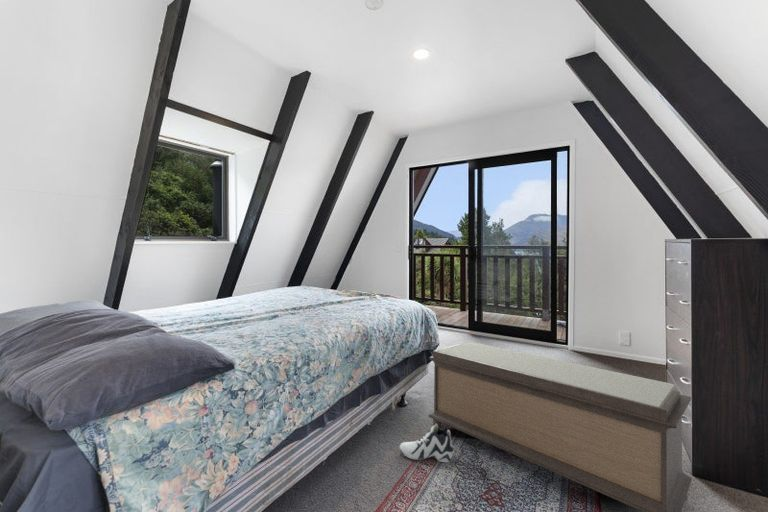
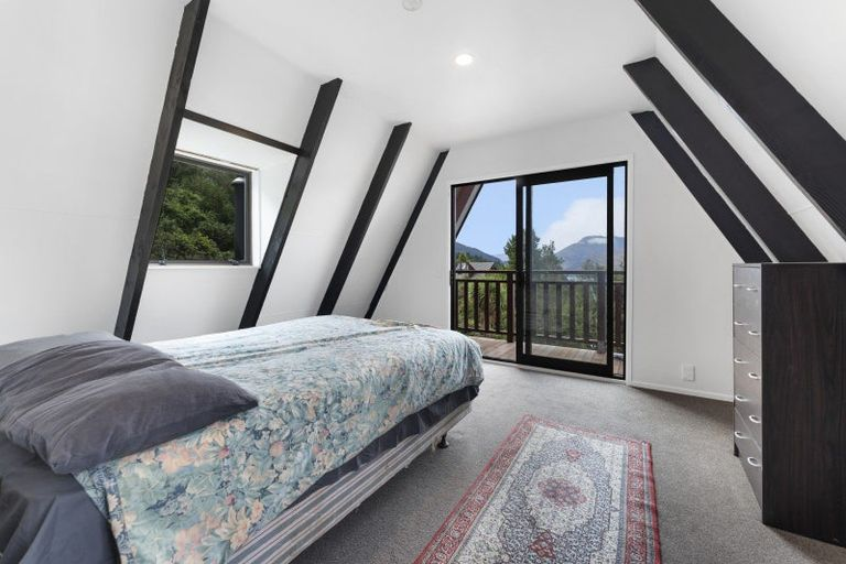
- sneaker (426, 438)
- bench (538, 412)
